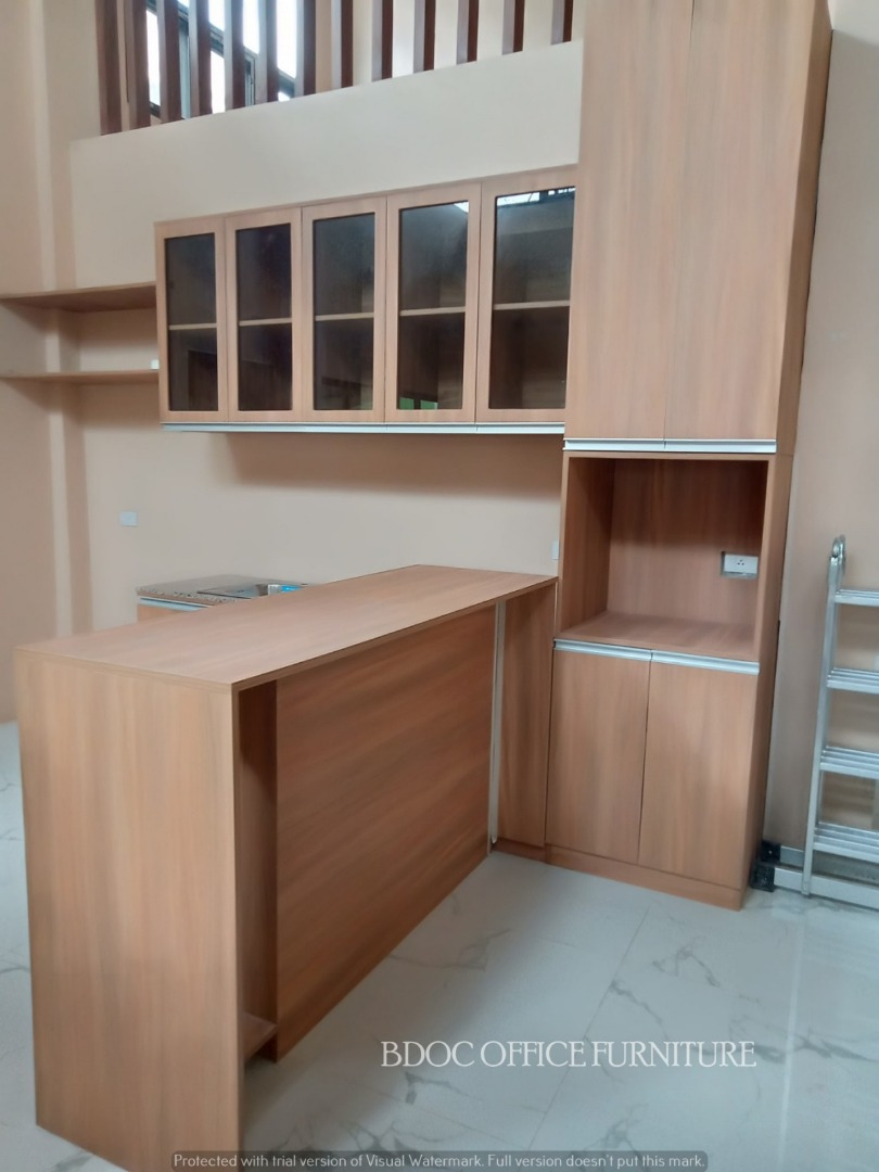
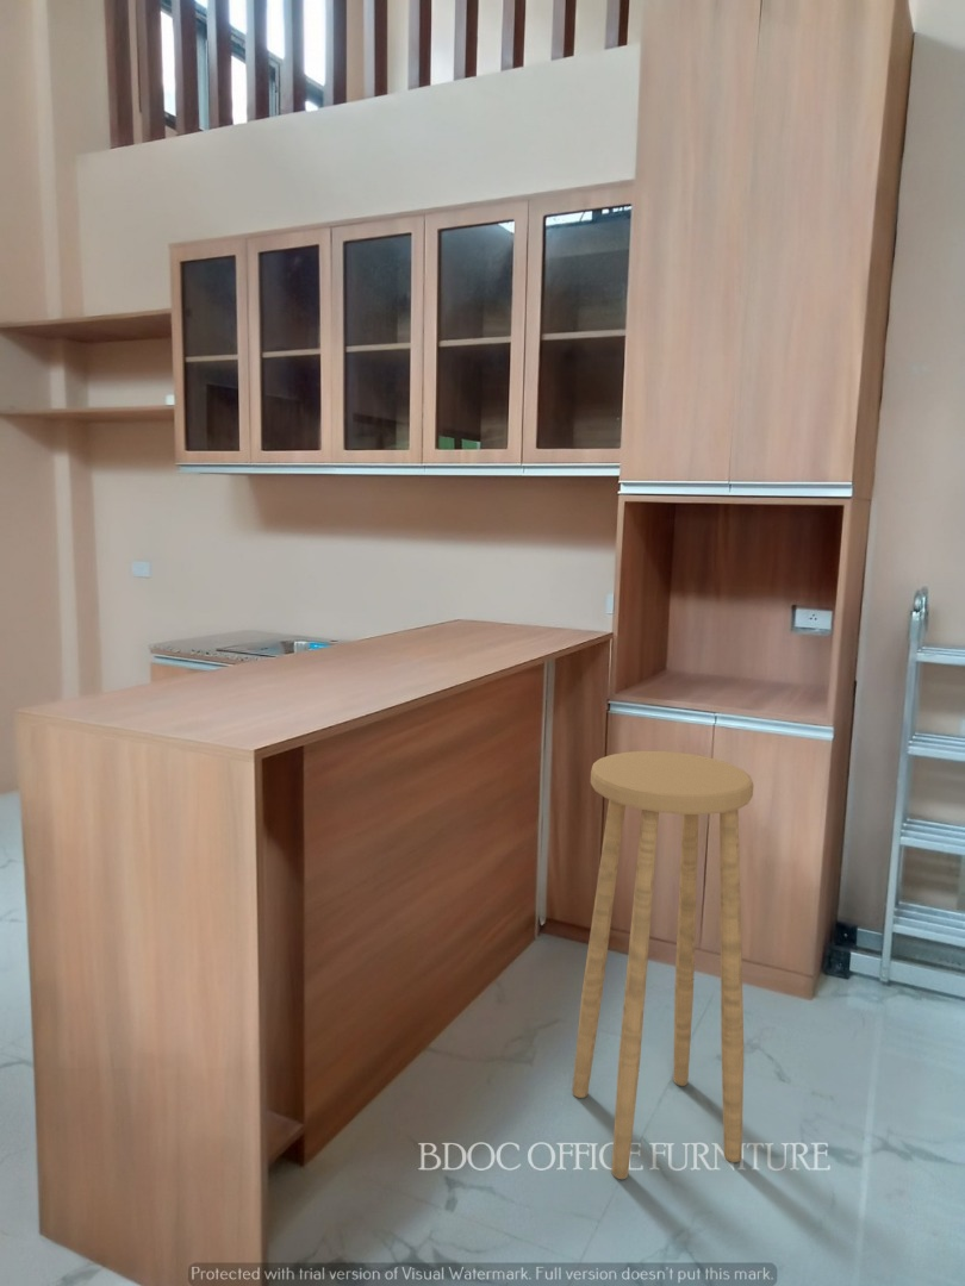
+ stool (647, 951)
